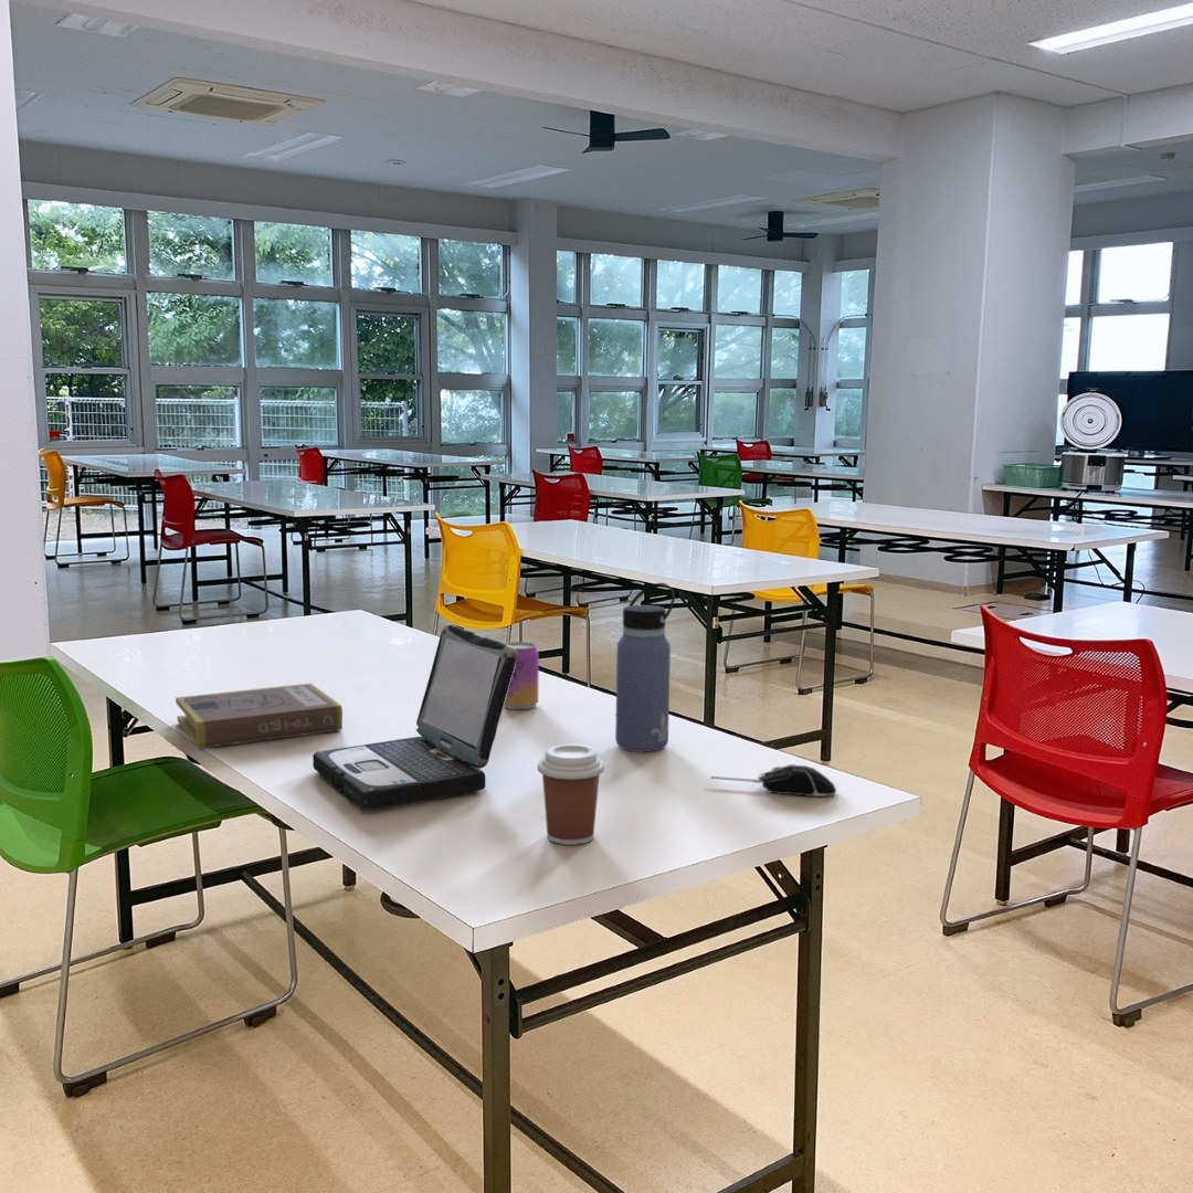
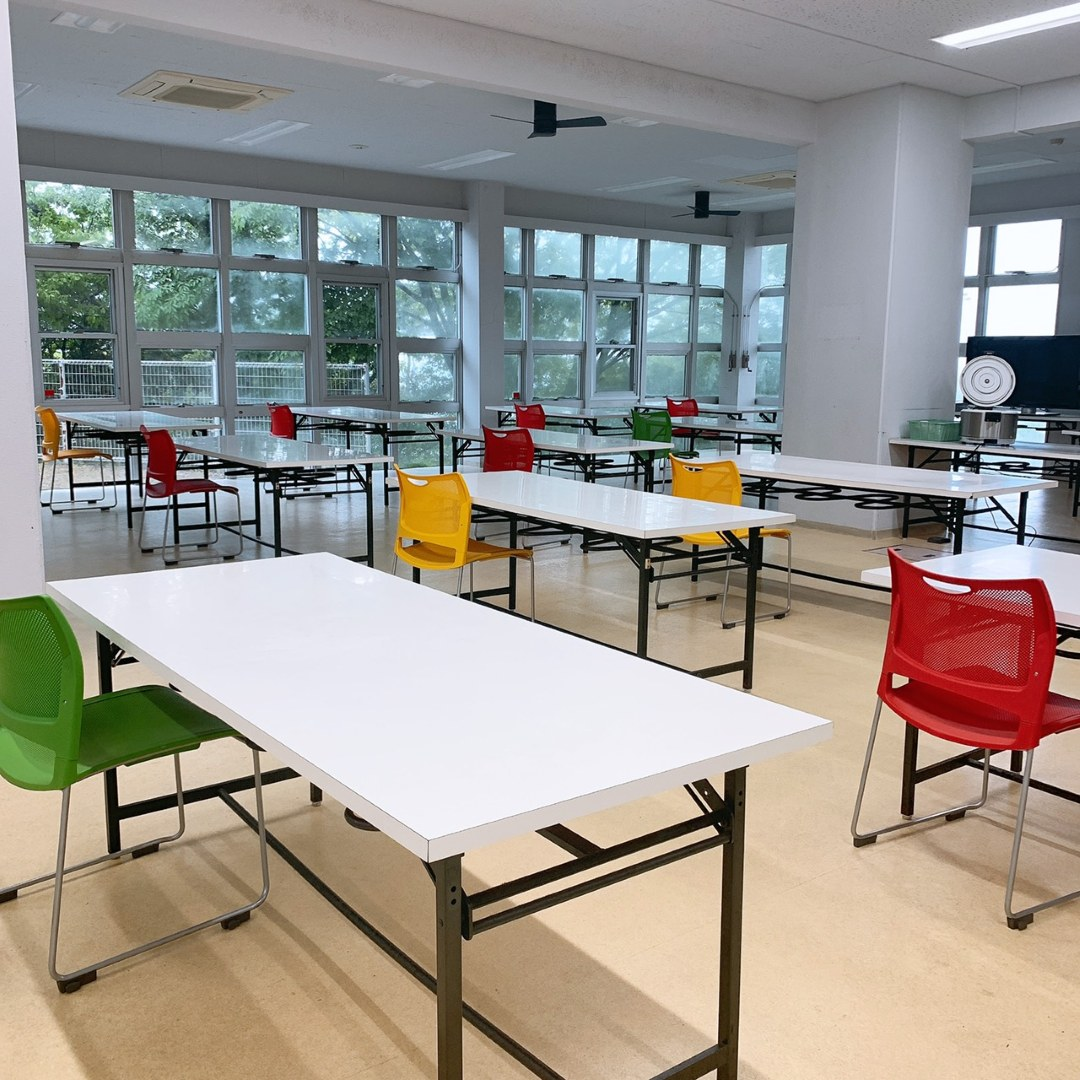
- water bottle (644, 666)
- coffee cup (570, 793)
- beer can (519, 675)
- laptop (420, 709)
- computer mouse (772, 774)
- book (258, 714)
